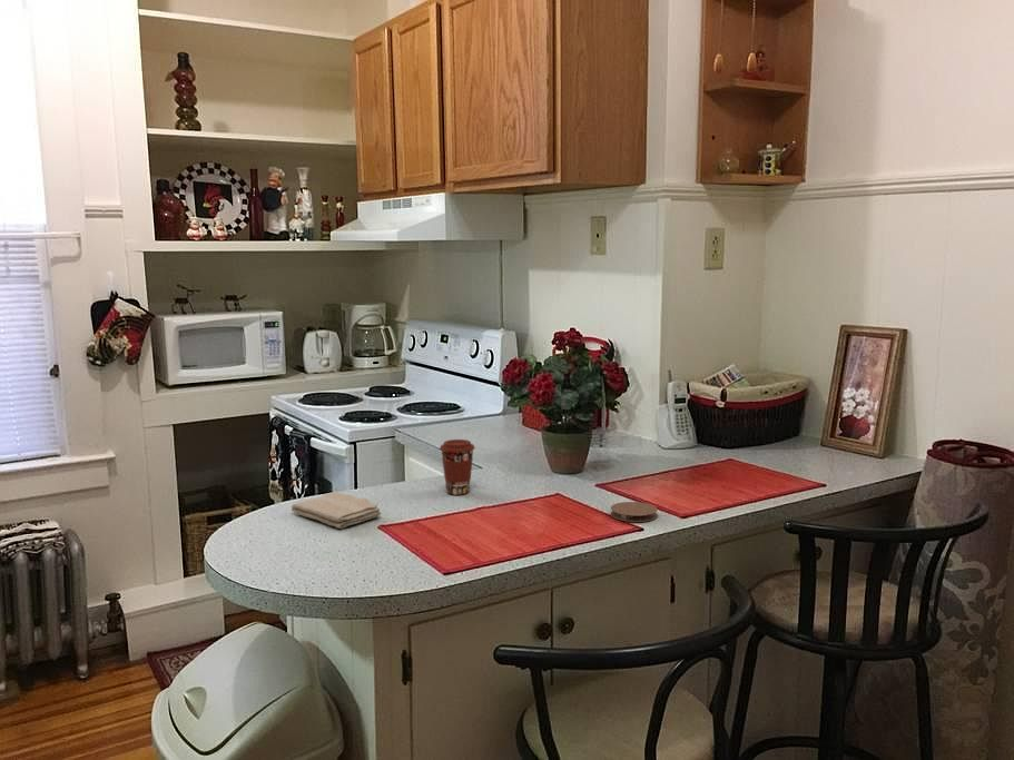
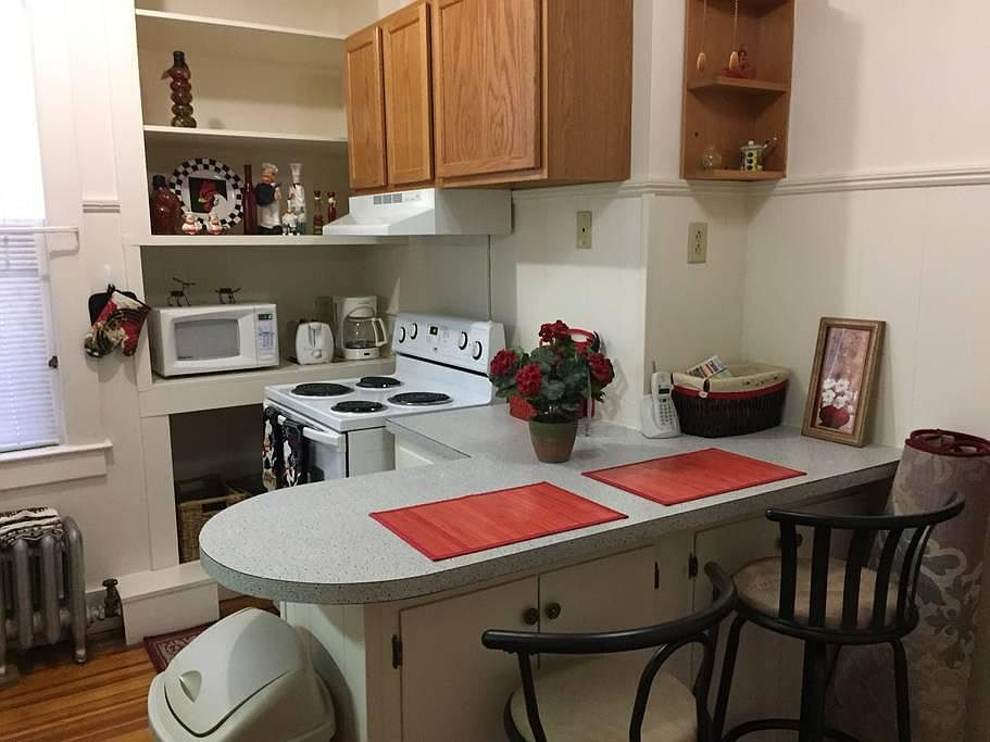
- coaster (633, 511)
- washcloth (336, 507)
- coffee cup (457, 466)
